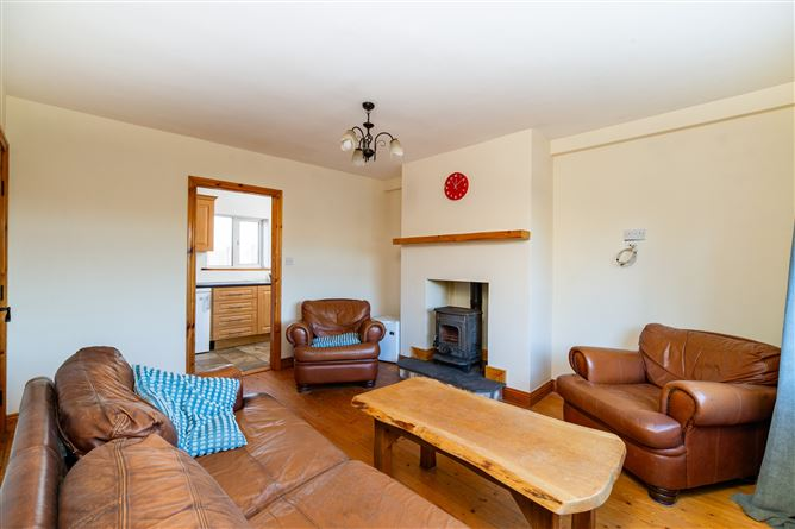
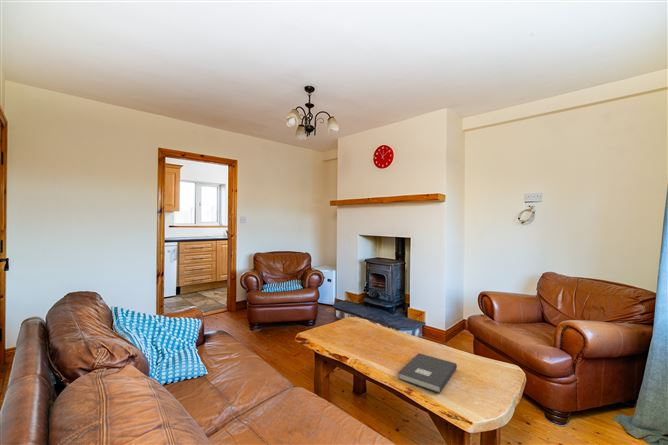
+ book (428, 371)
